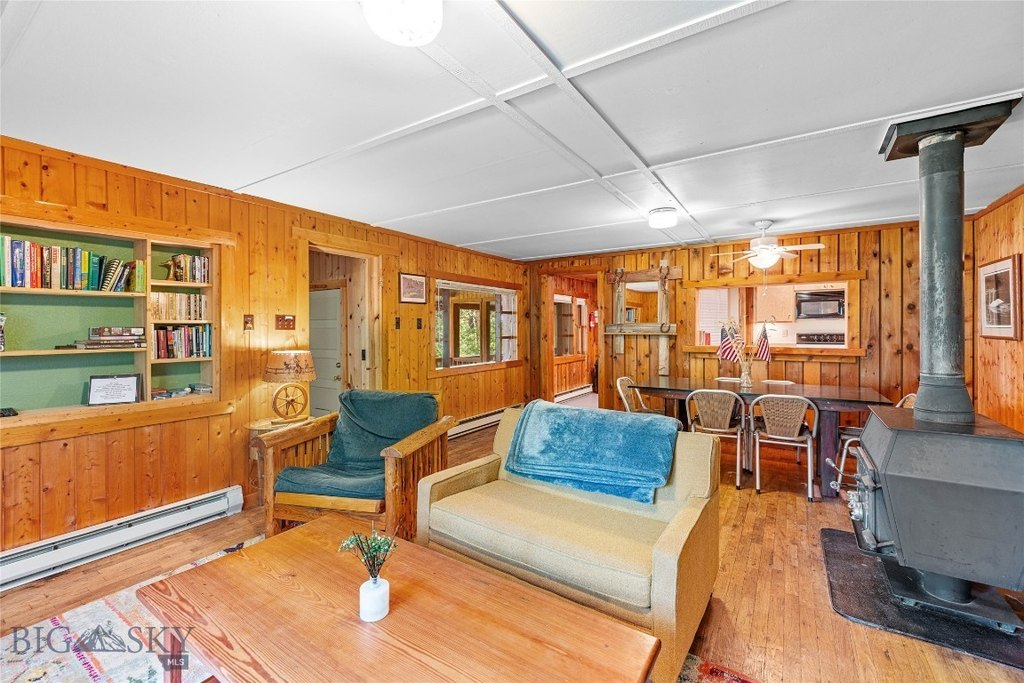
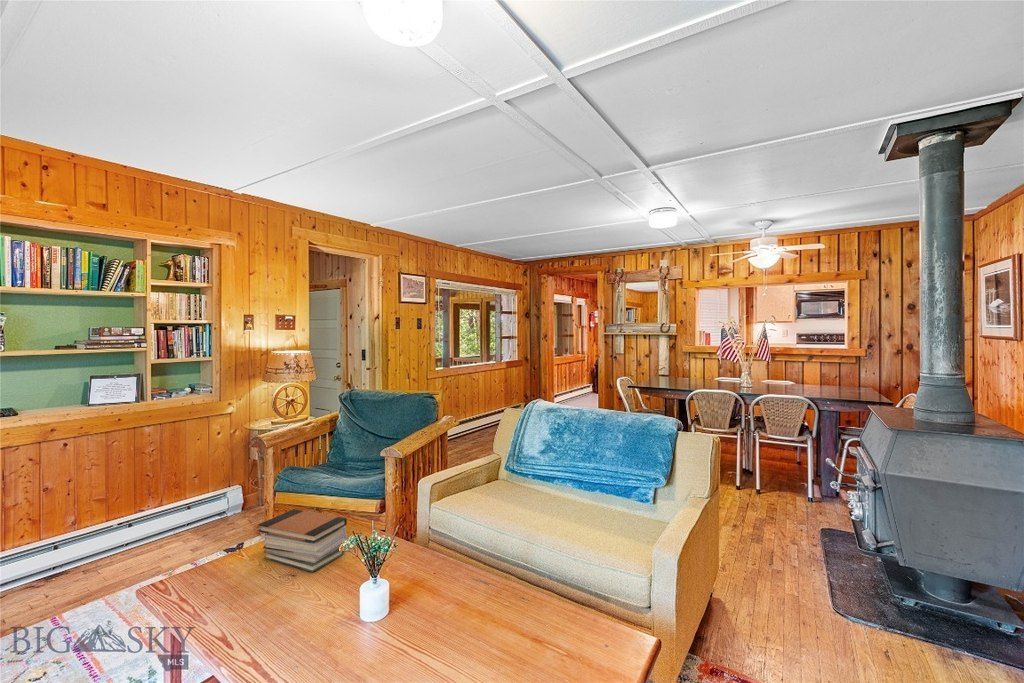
+ book stack (304, 538)
